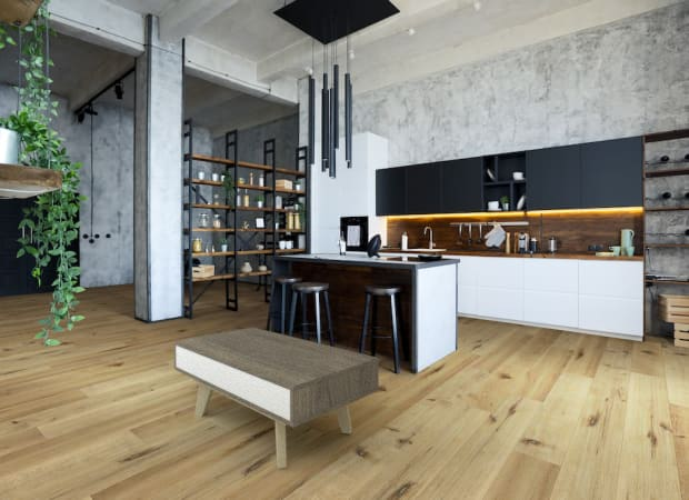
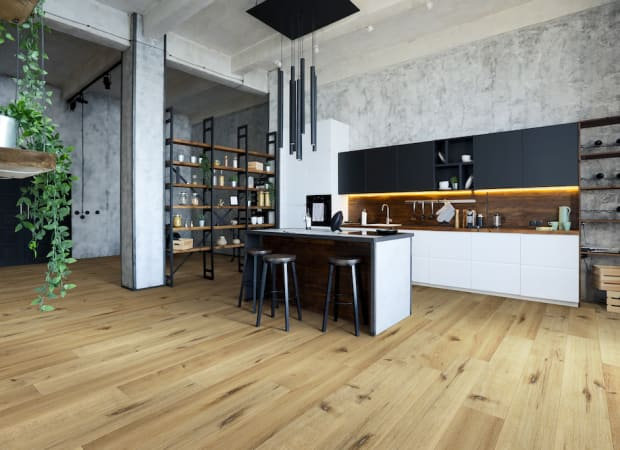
- coffee table (270, 386)
